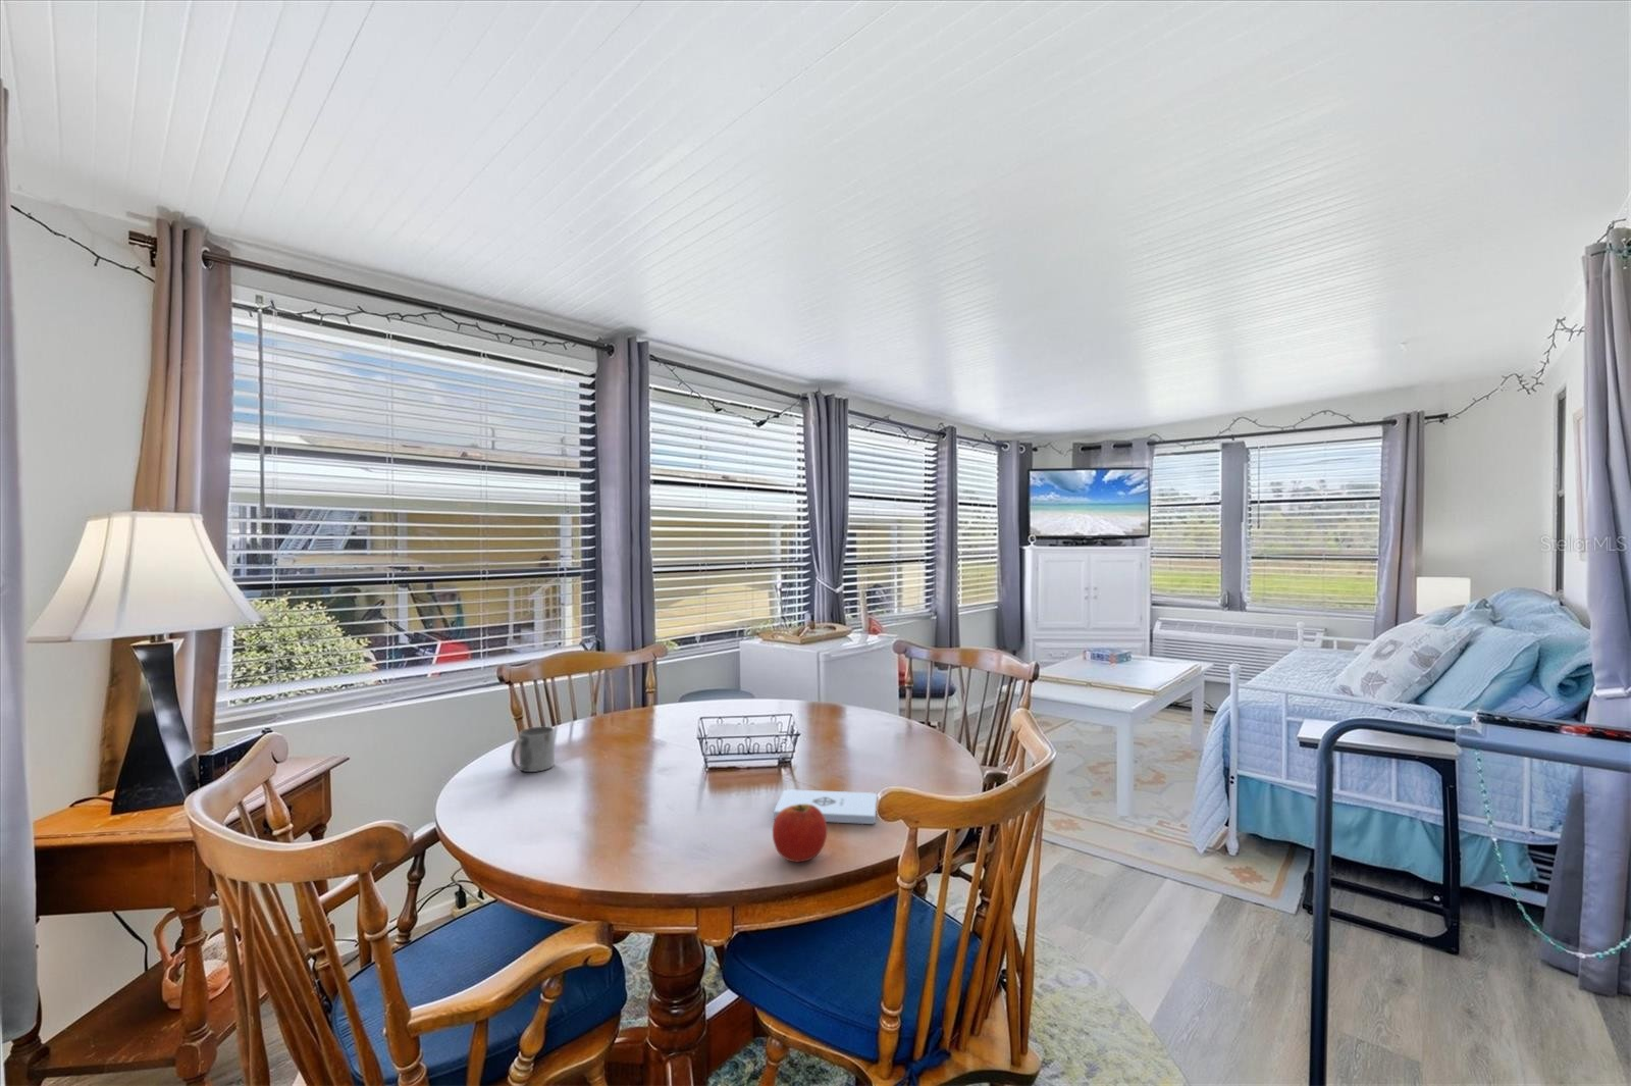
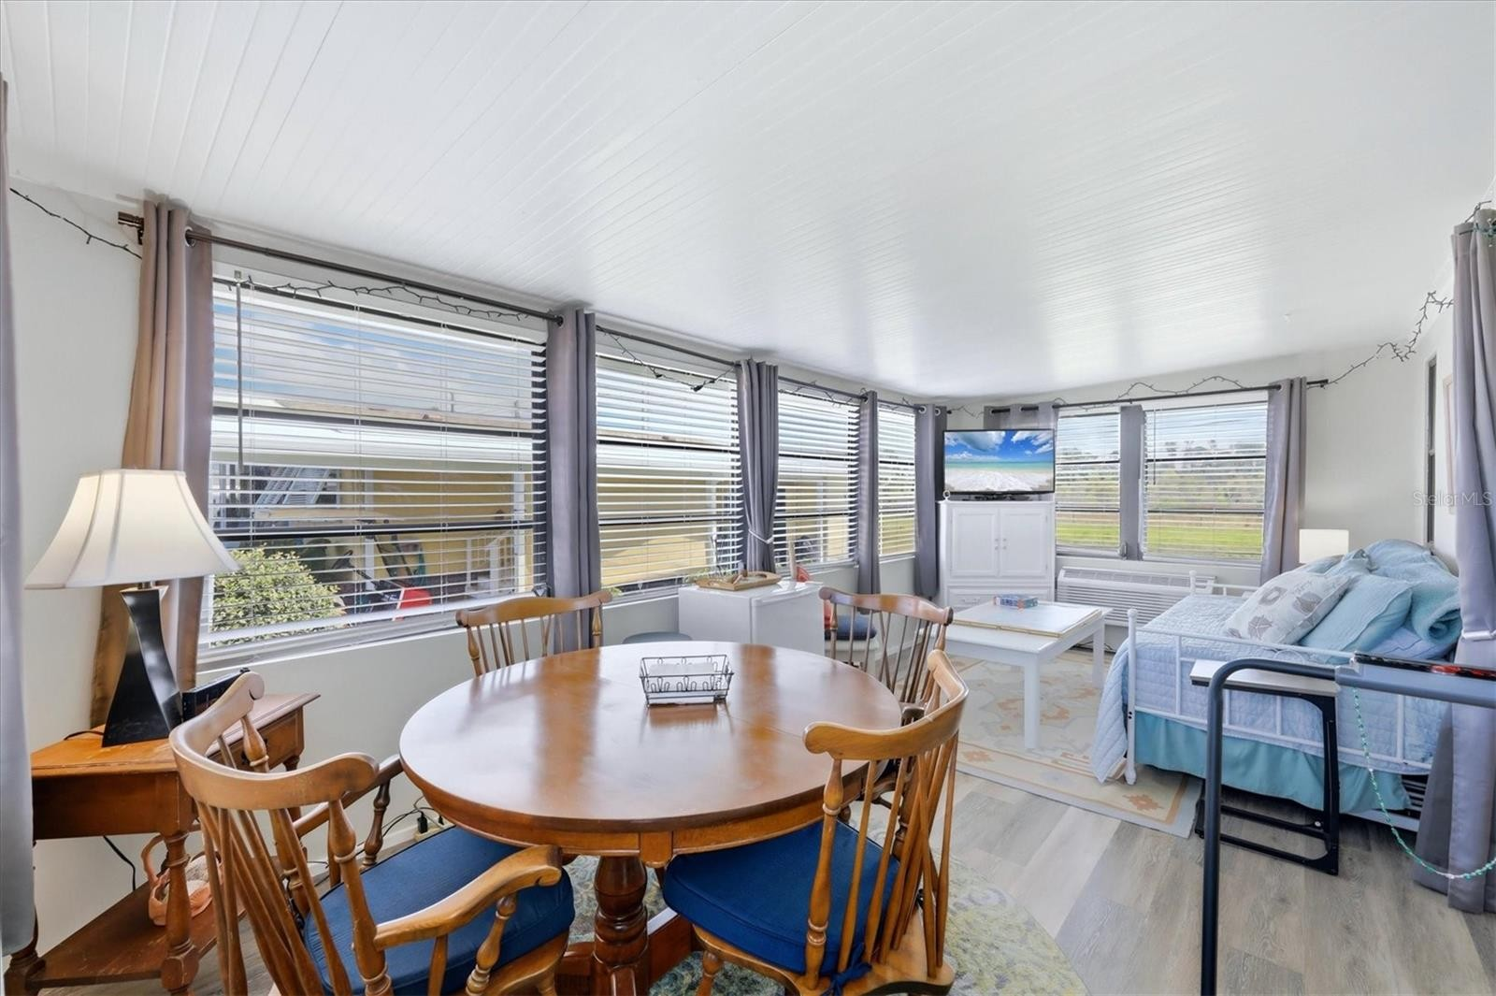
- mug (531, 750)
- apple (800, 828)
- notepad (826, 806)
